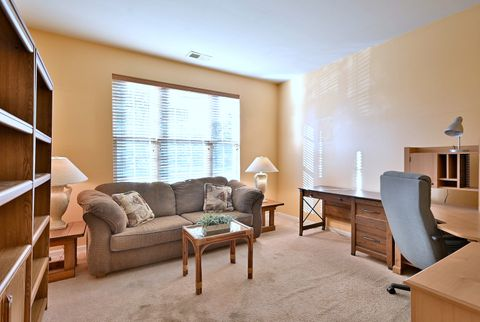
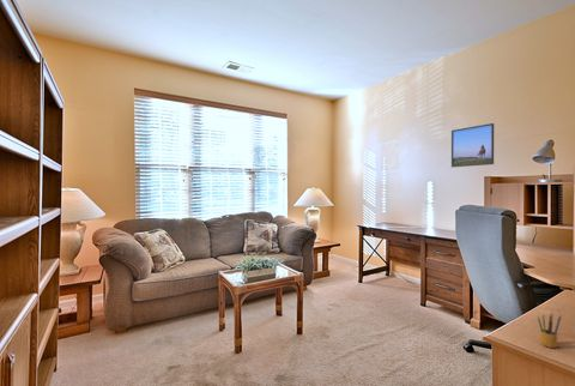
+ pencil box (549, 328)
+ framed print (471, 146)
